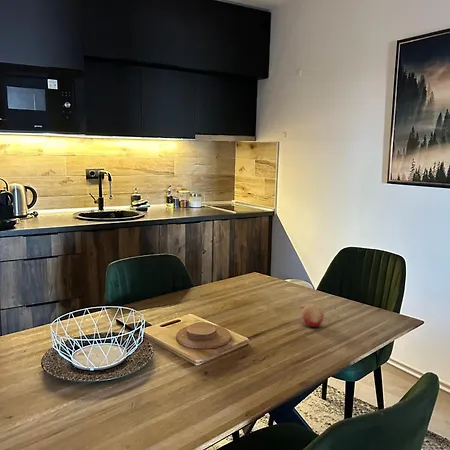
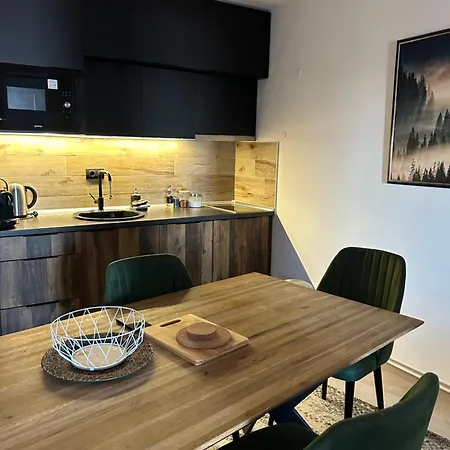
- fruit (313, 314)
